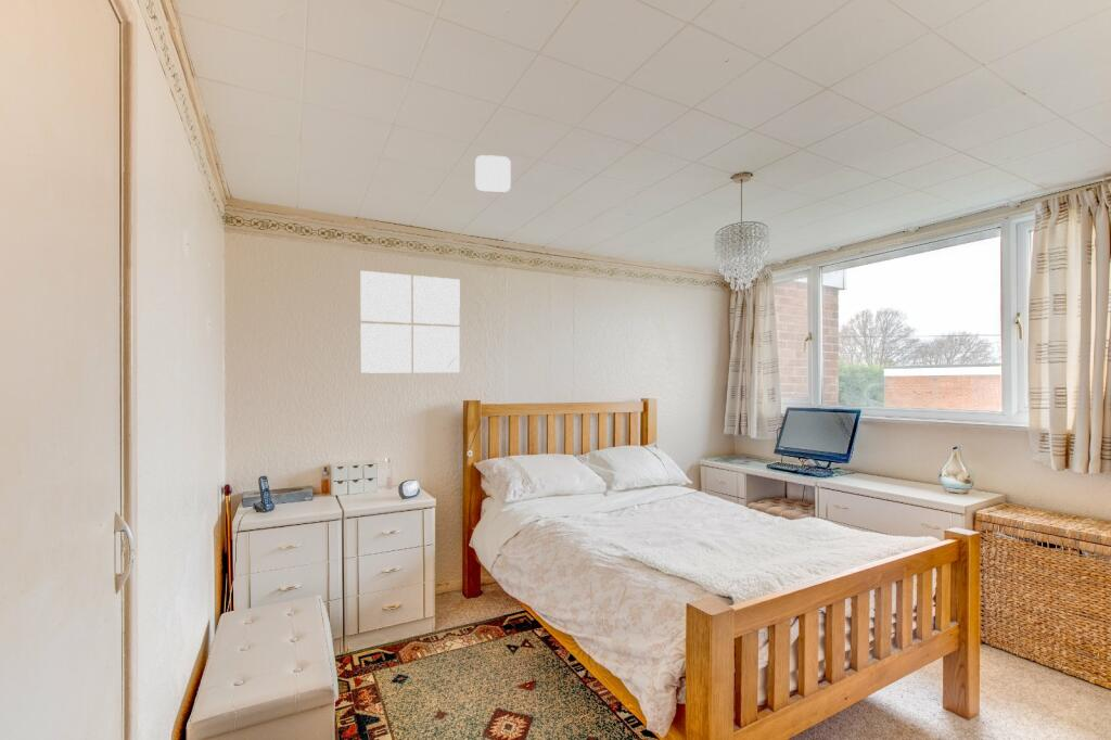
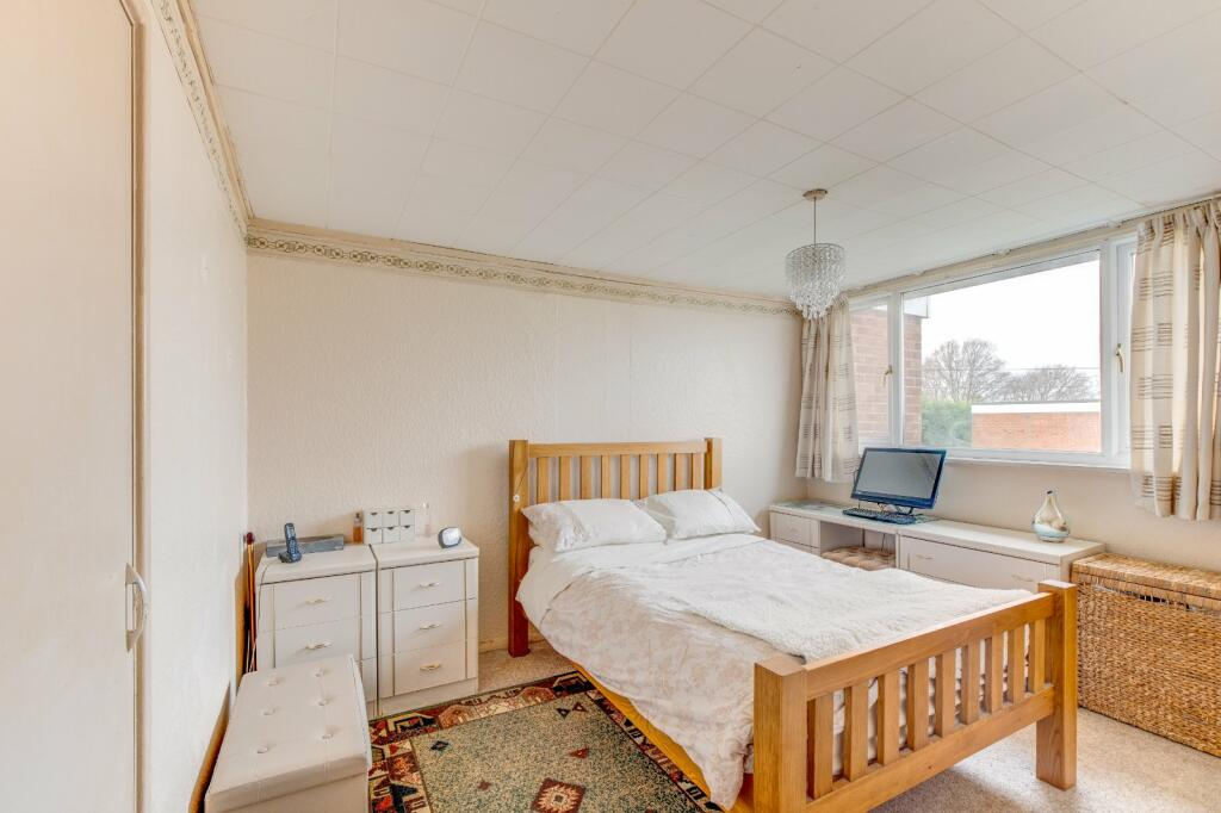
- smoke detector (493, 174)
- wall art (413, 322)
